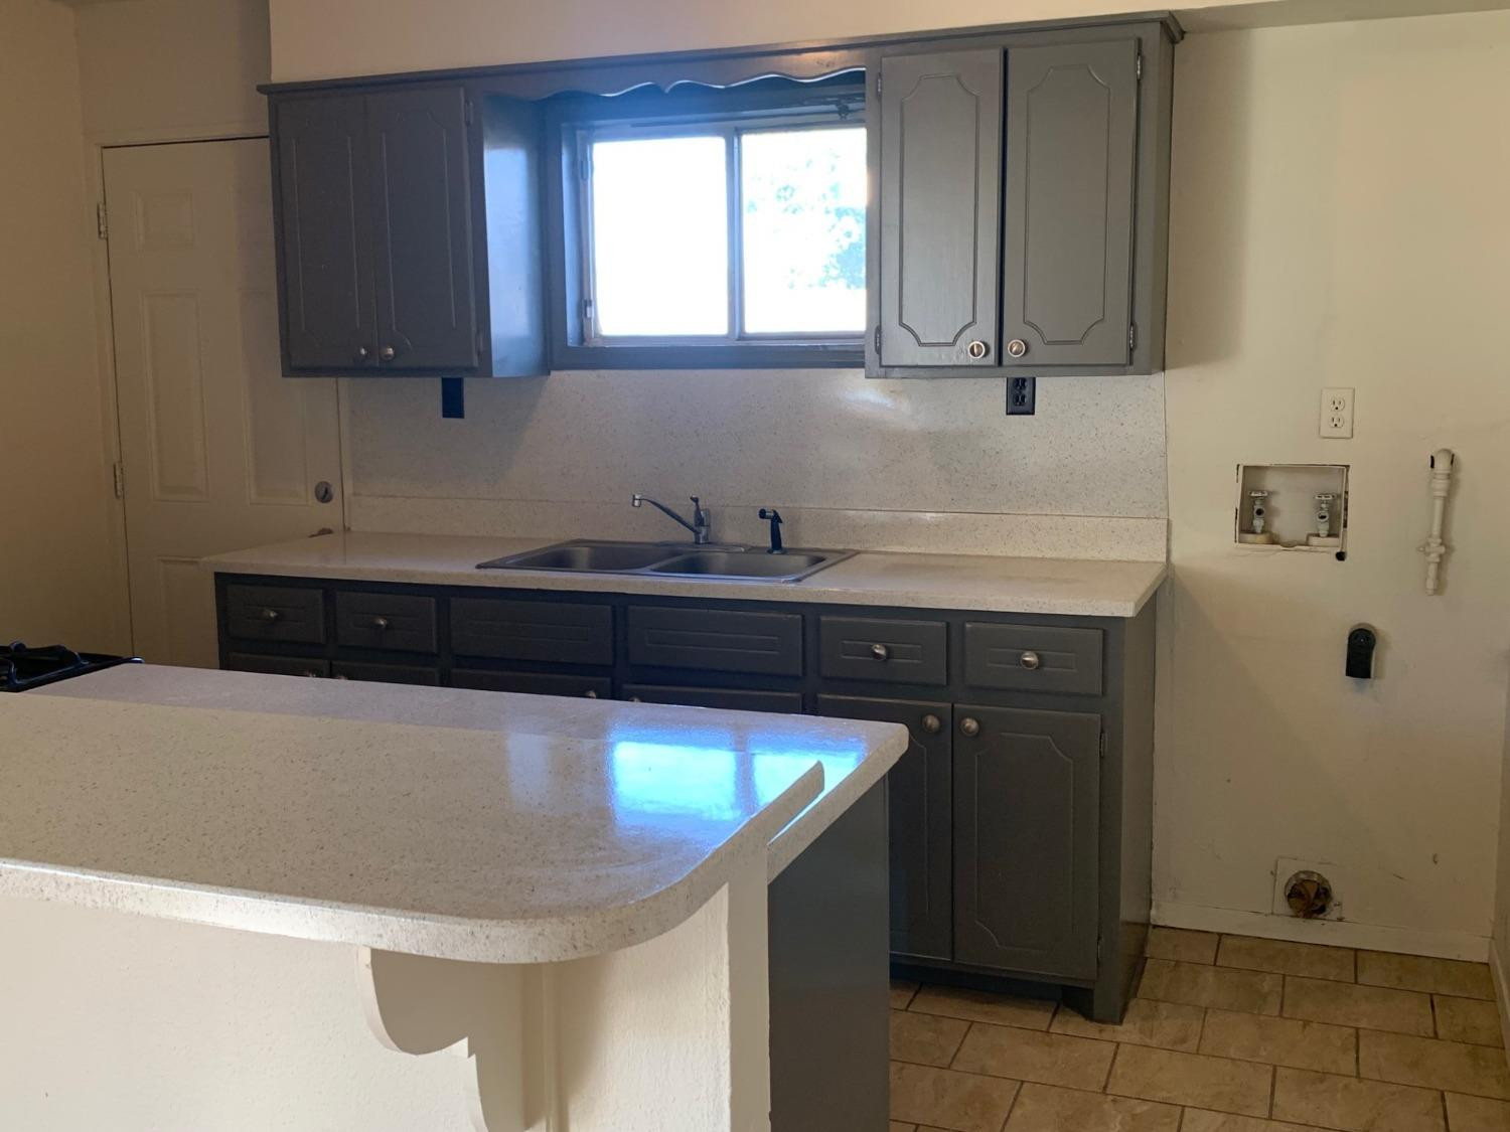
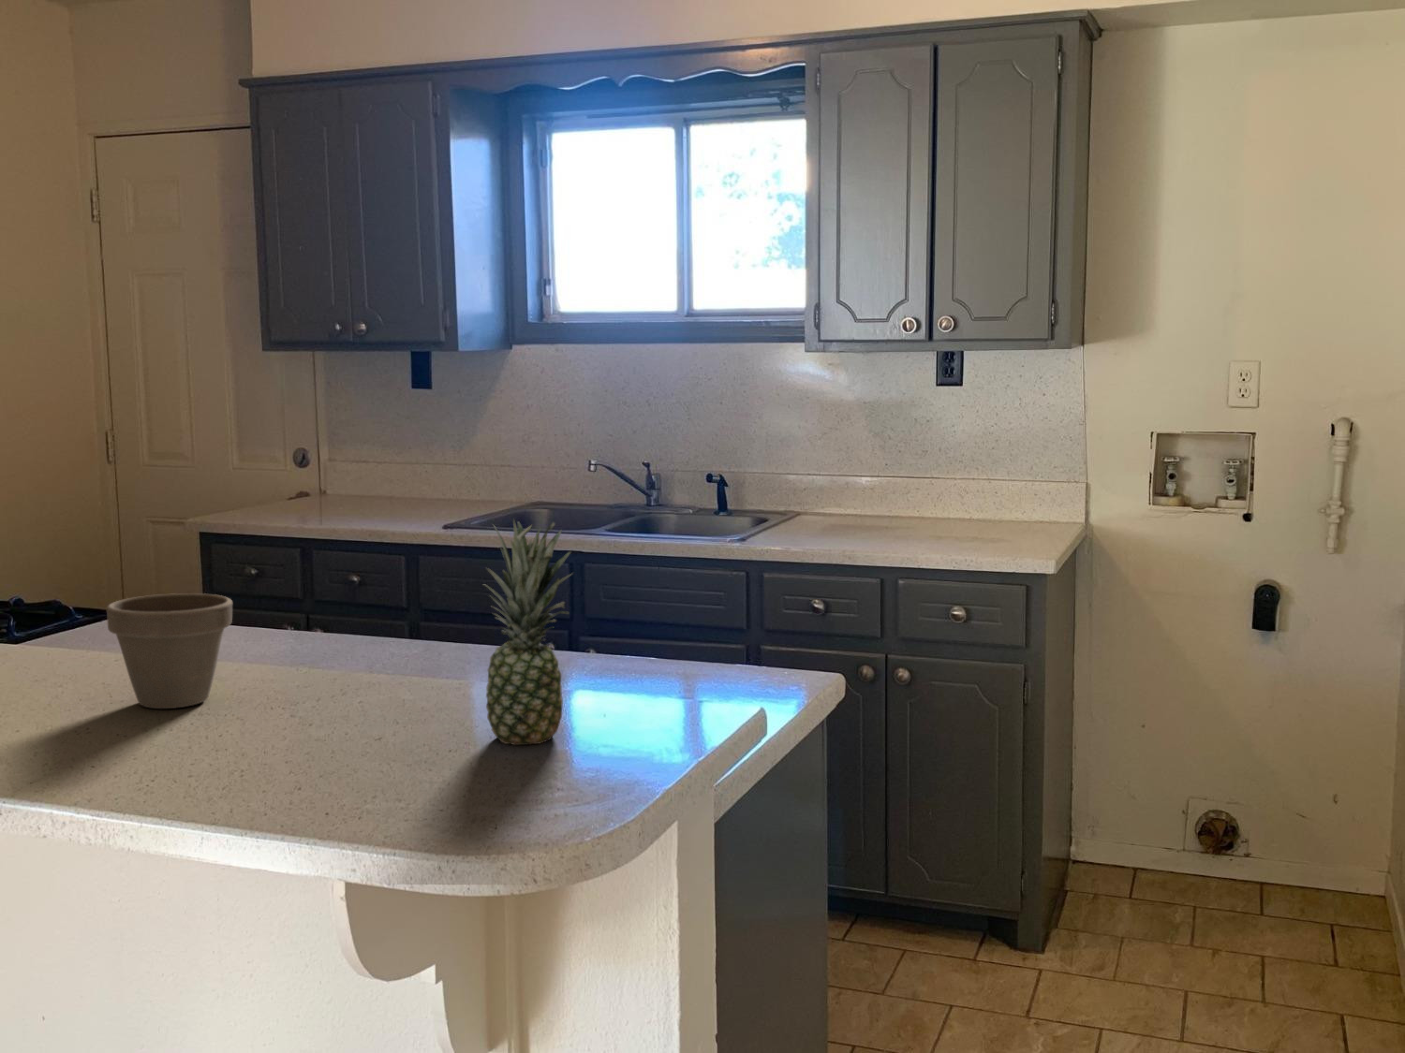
+ fruit (528, 629)
+ flower pot (174, 651)
